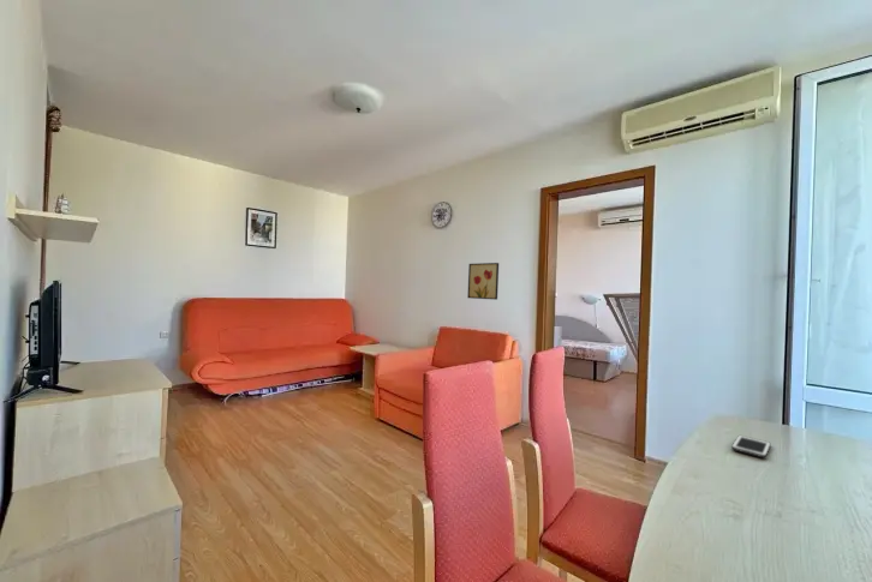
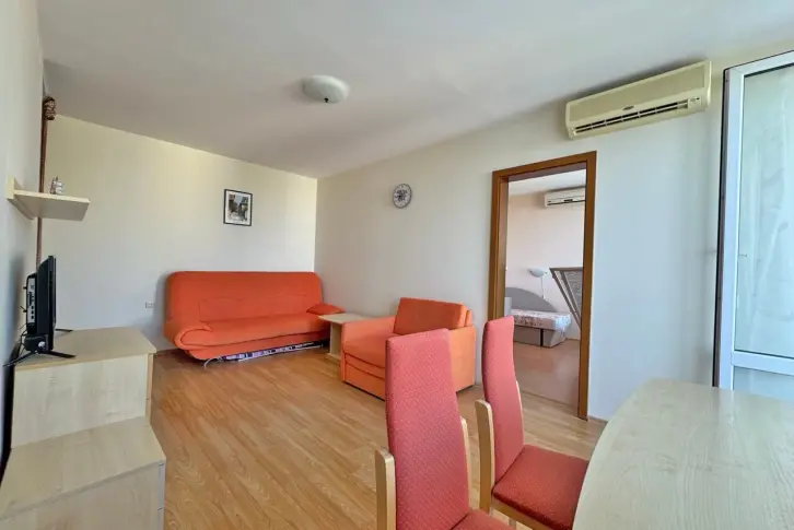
- cell phone (751, 445)
- wall art (483, 281)
